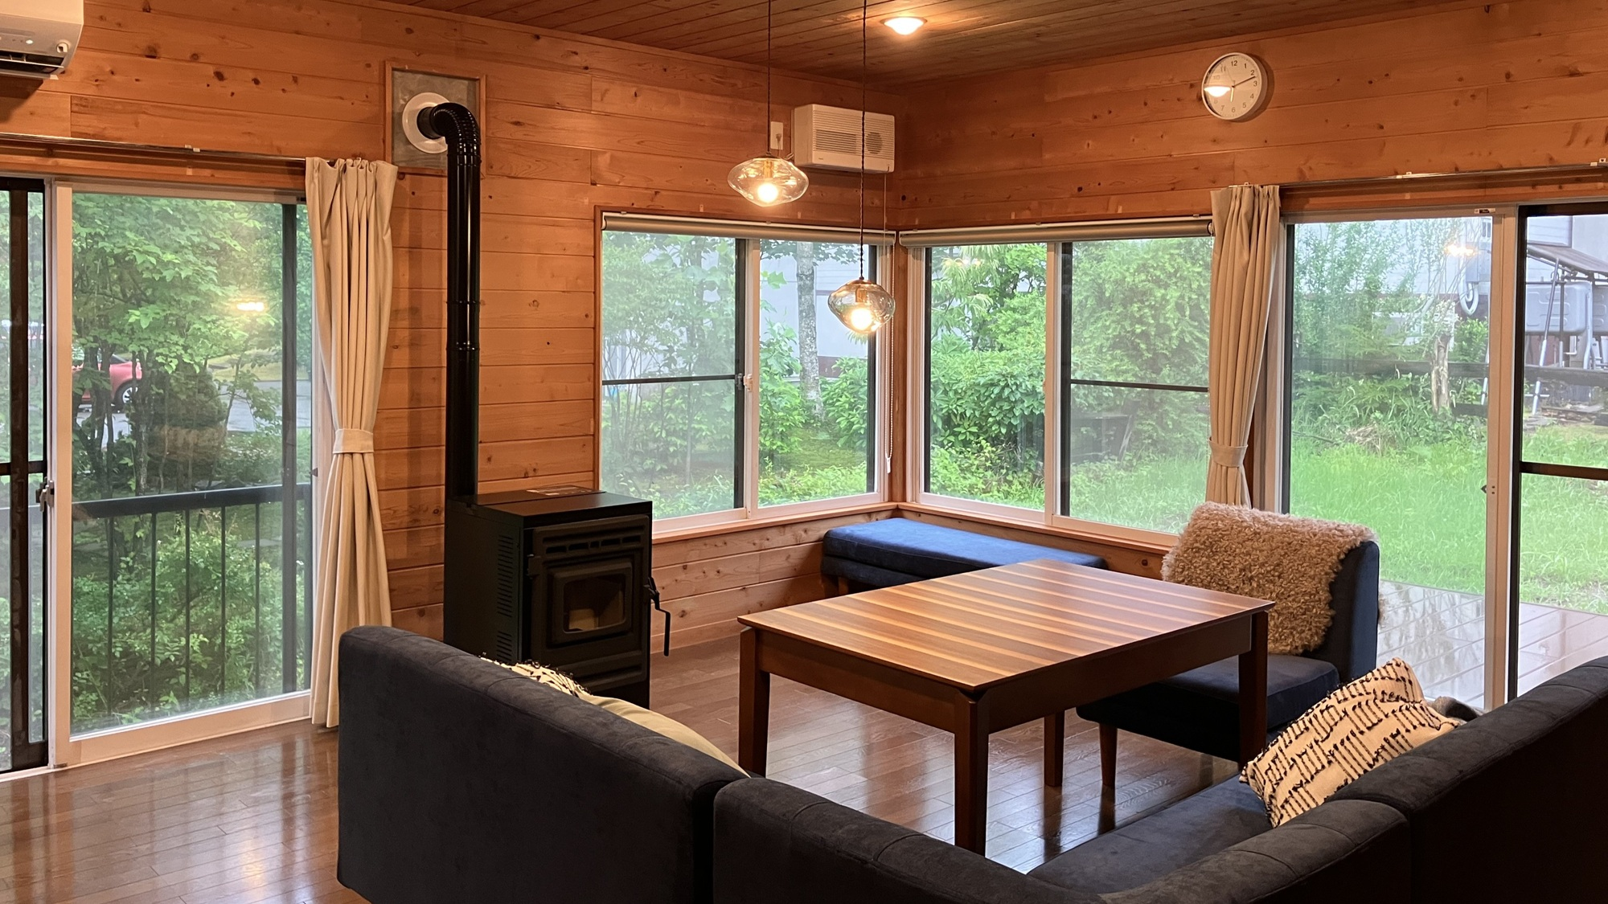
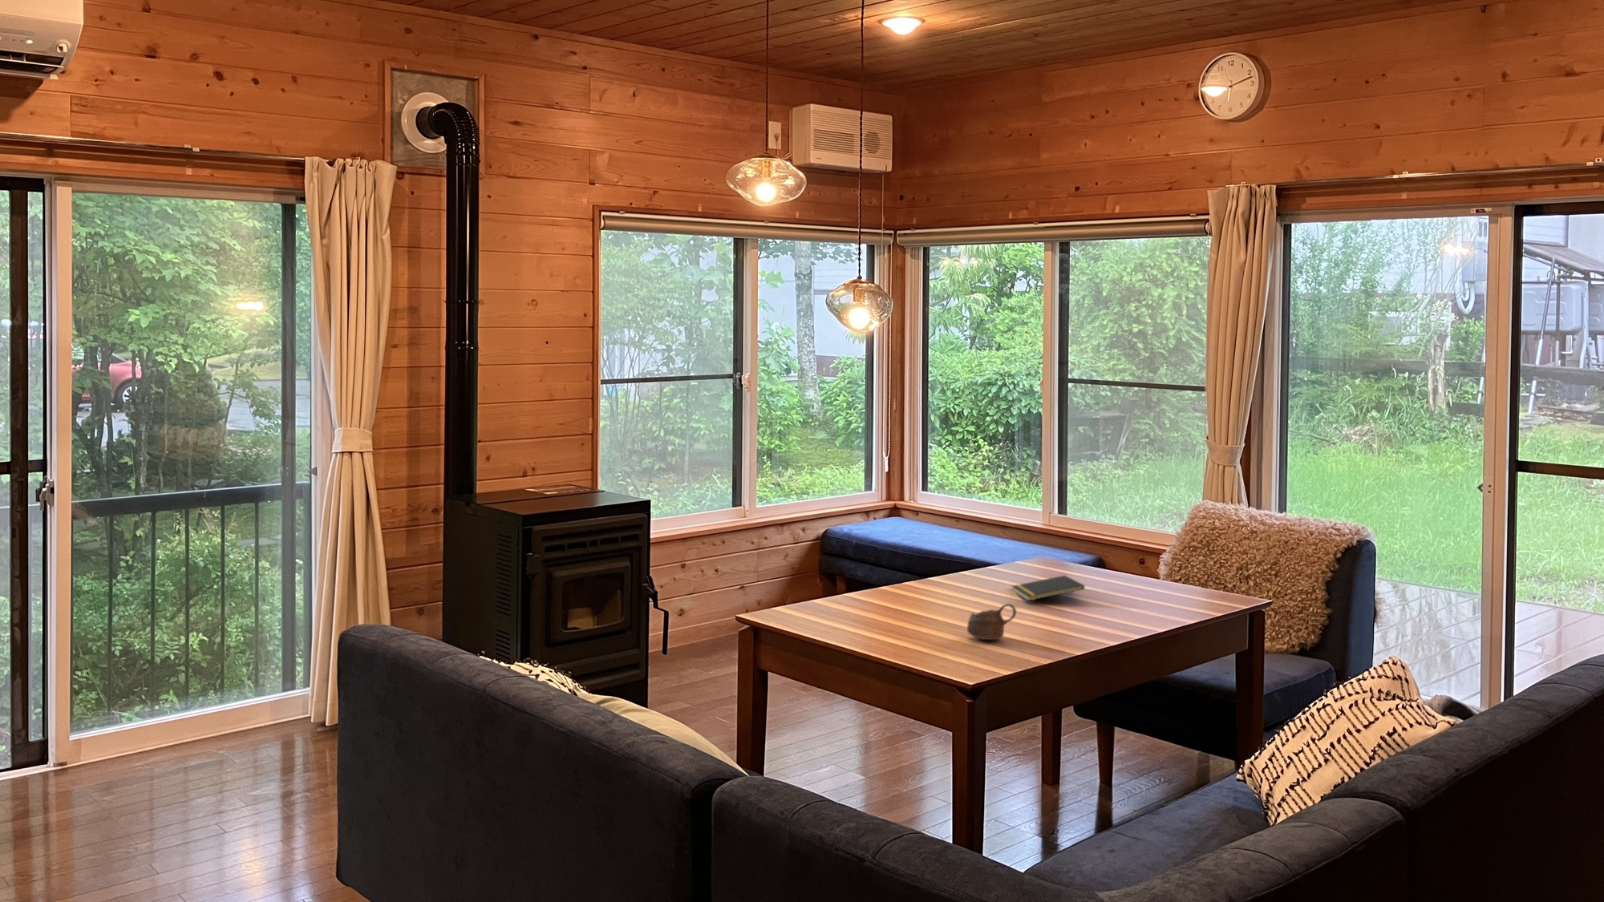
+ notepad (1047, 588)
+ cup (989, 621)
